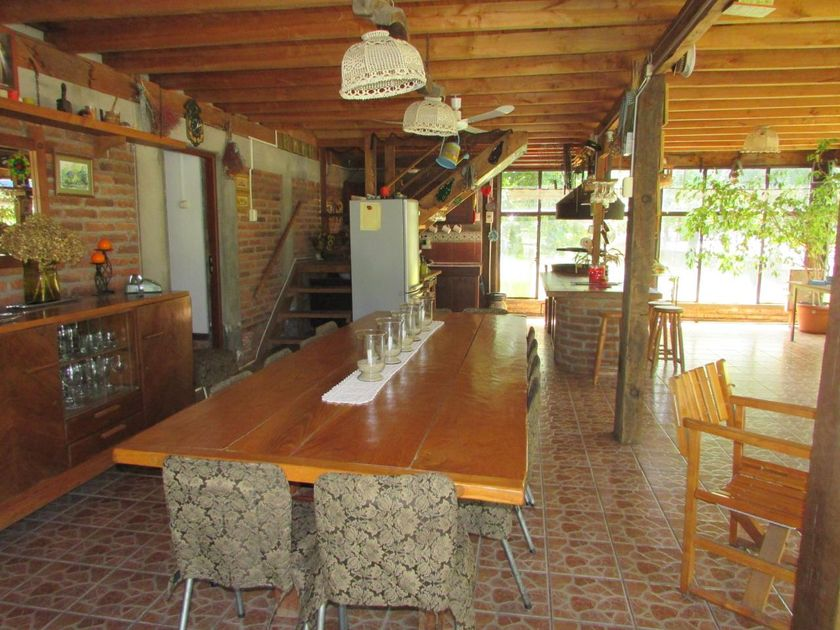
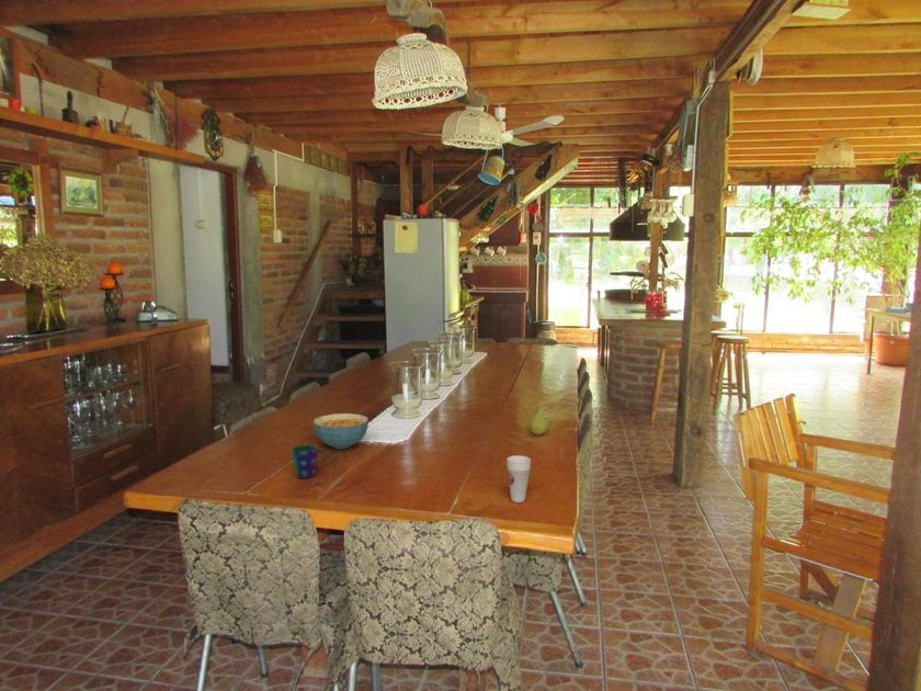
+ cup (518, 479)
+ fruit (539, 419)
+ cereal bowl (341, 433)
+ cup (309, 462)
